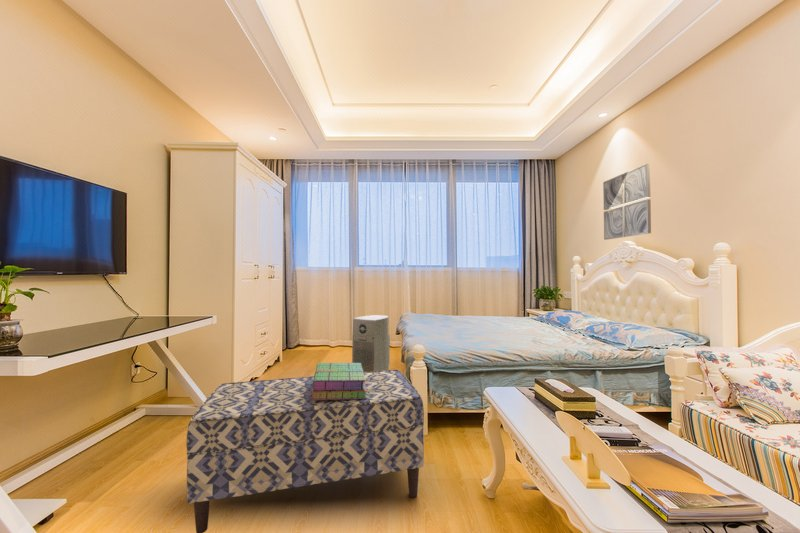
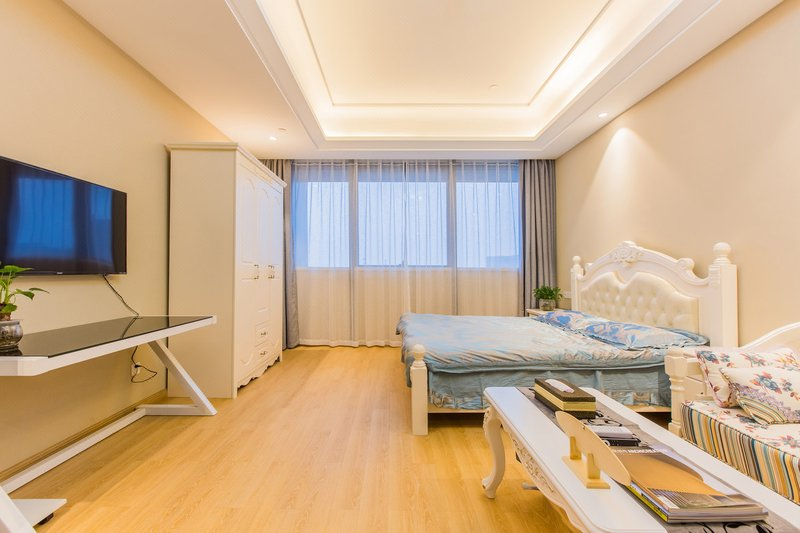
- bench (315, 437)
- air purifier (372, 346)
- wall art (624, 204)
- stack of books (338, 380)
